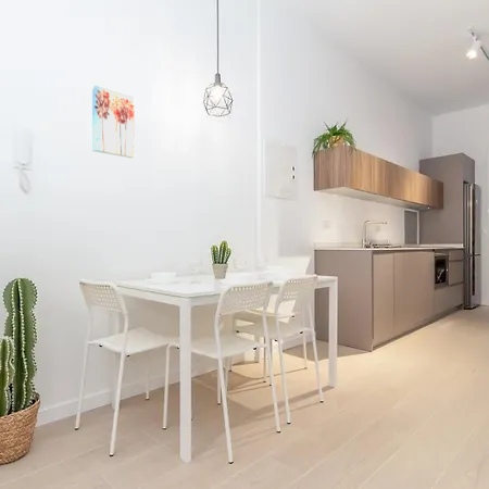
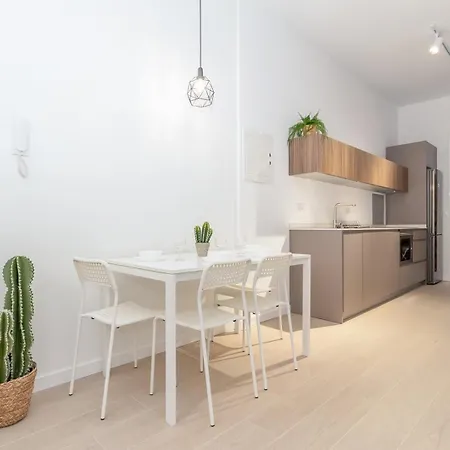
- wall art (113, 123)
